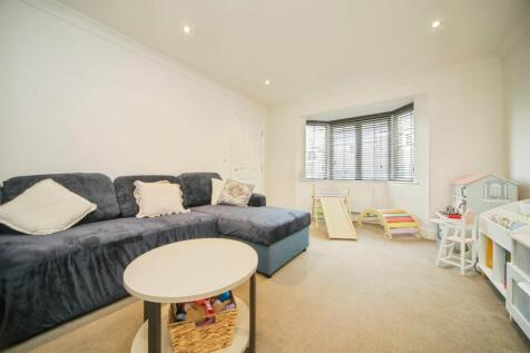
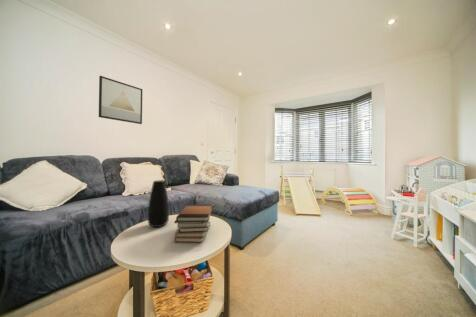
+ vase (158, 203)
+ book stack (195, 221)
+ wall art (122, 101)
